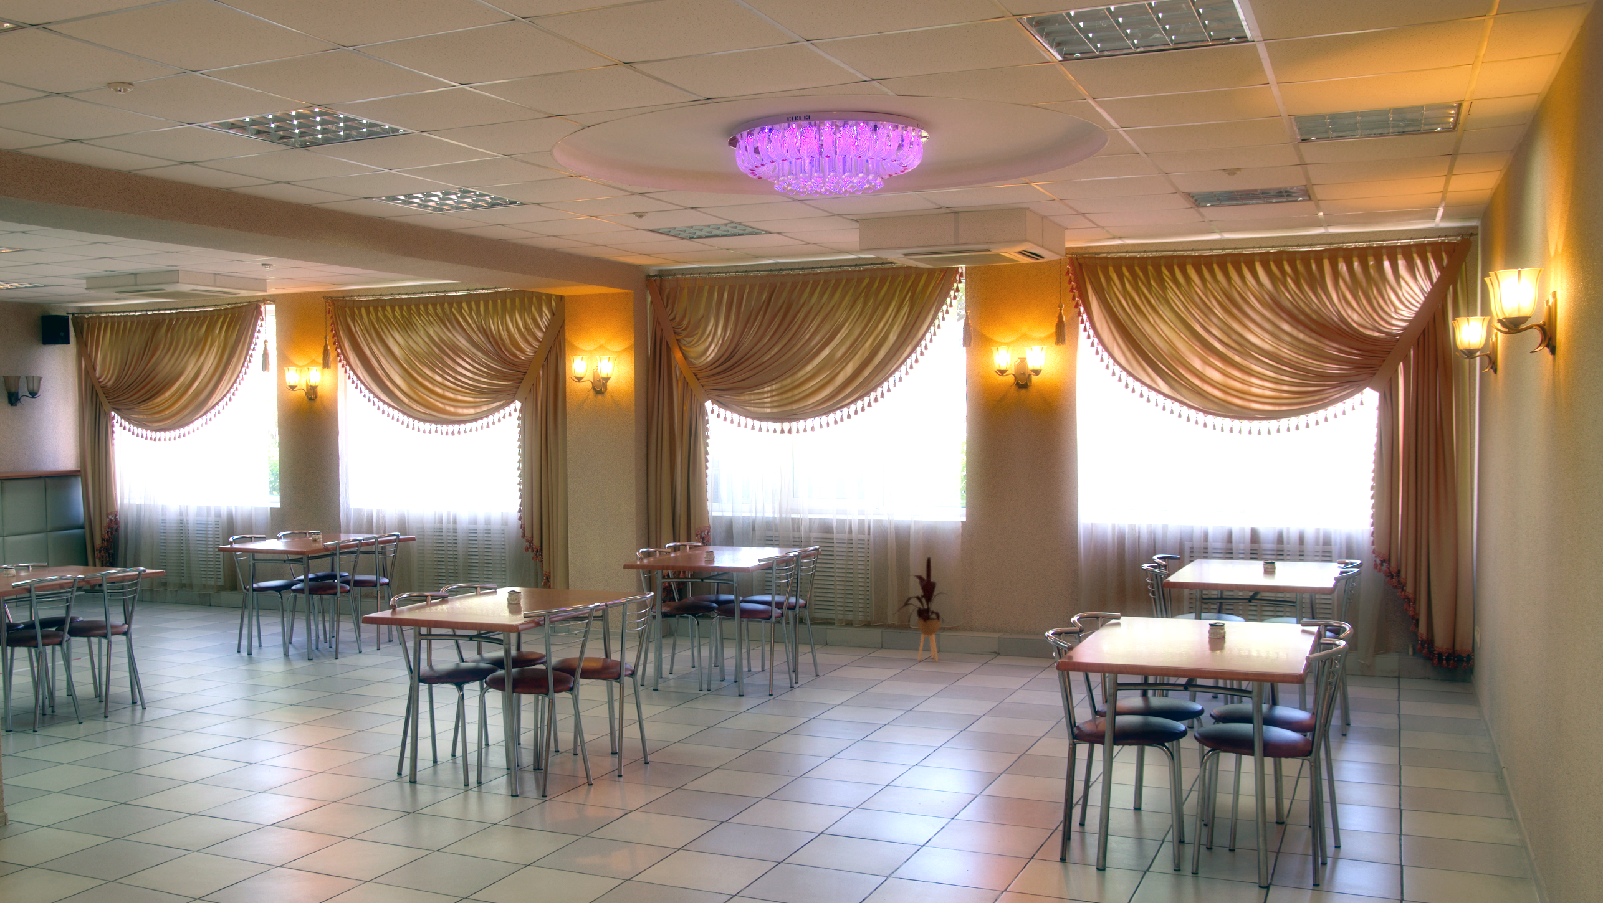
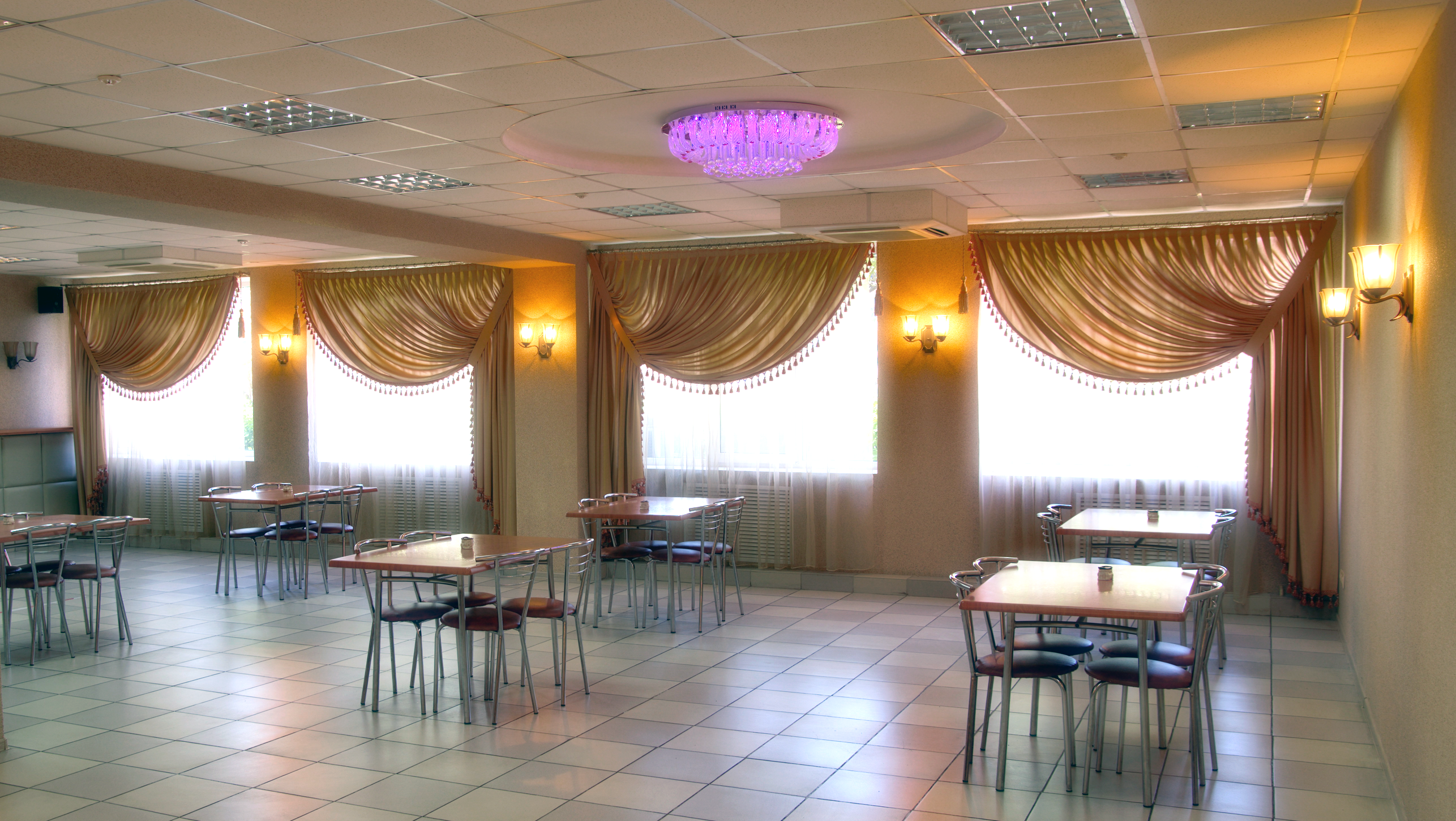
- house plant (923, 607)
